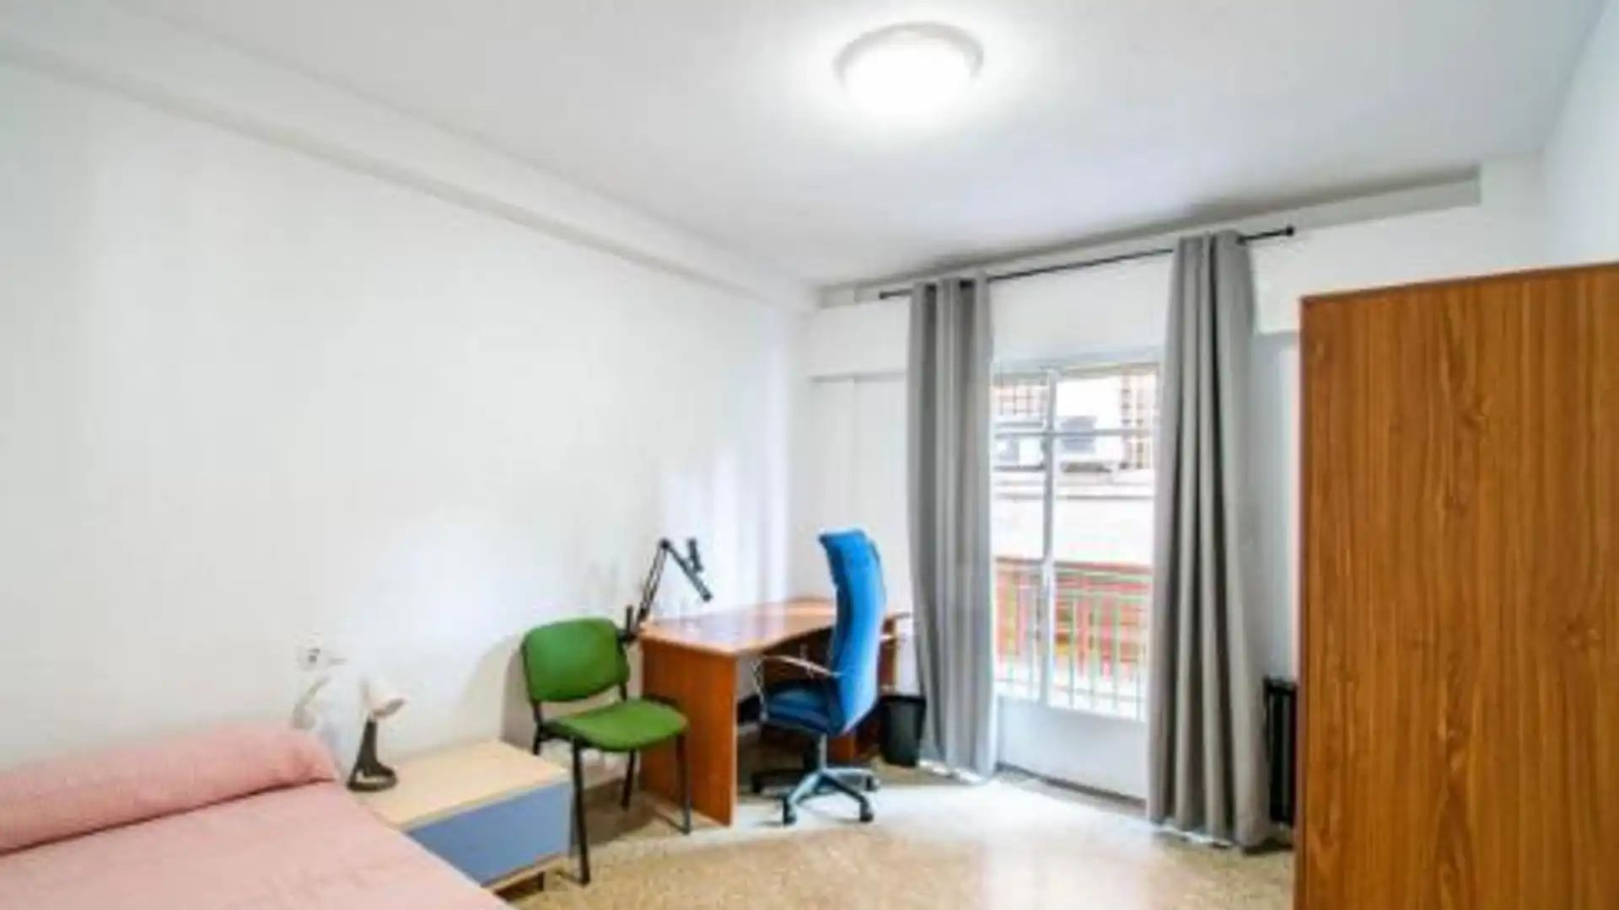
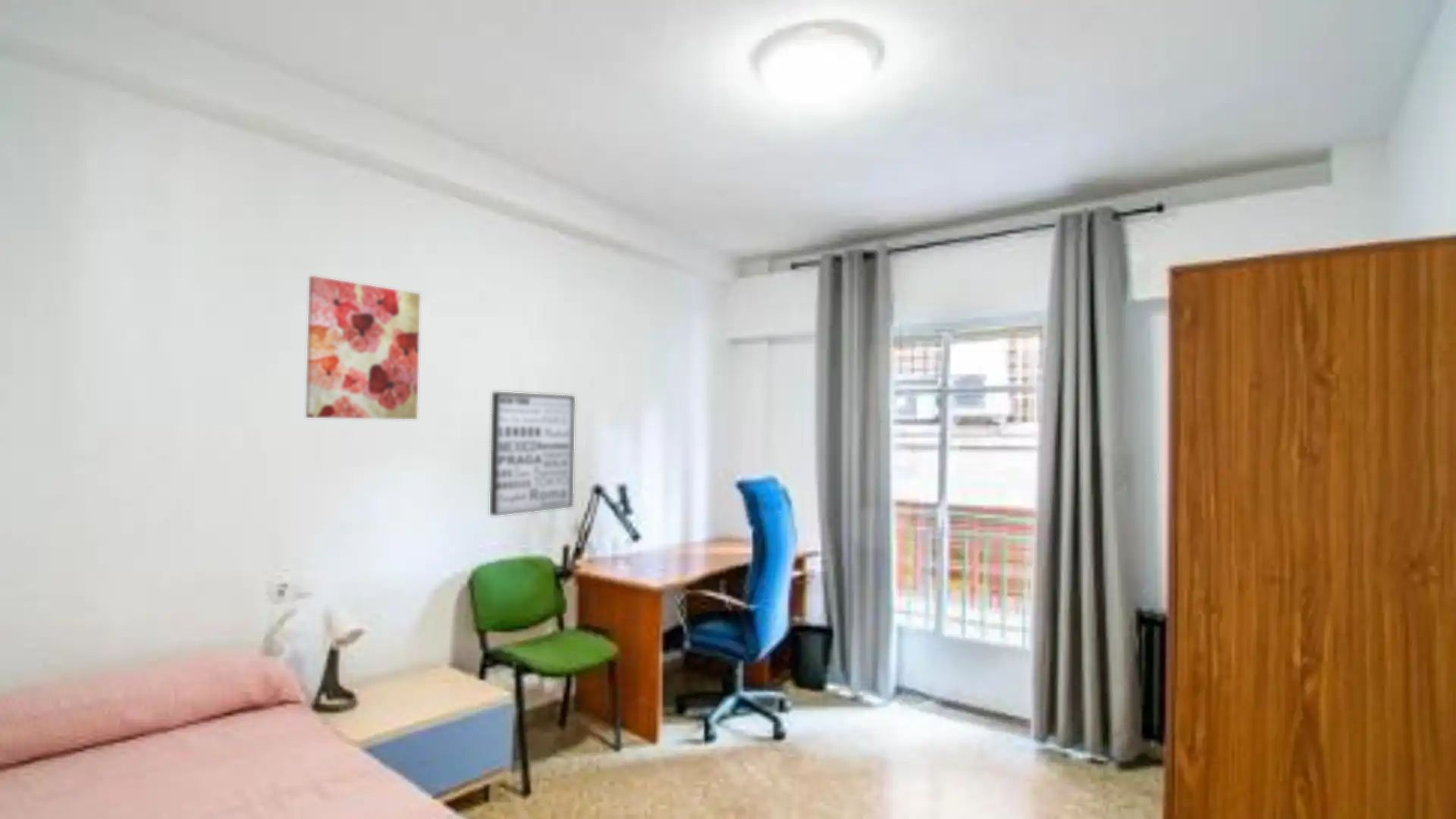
+ wall art (534, 452)
+ wall art (366, 352)
